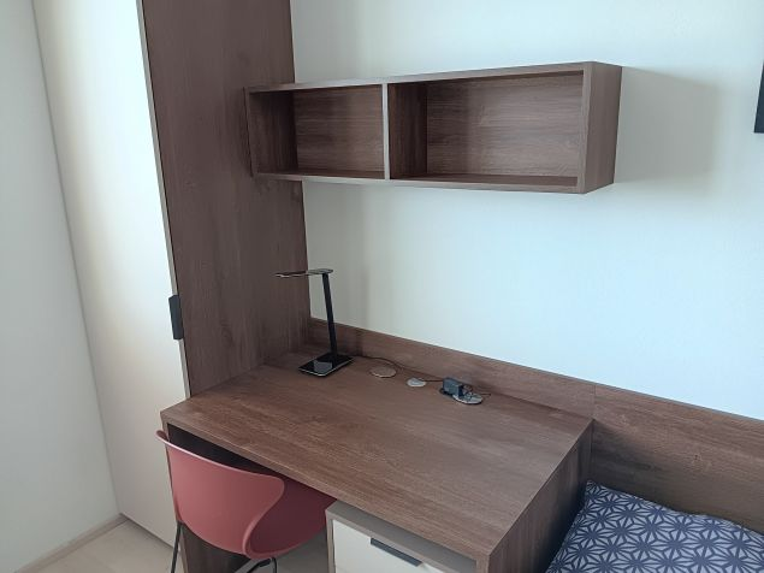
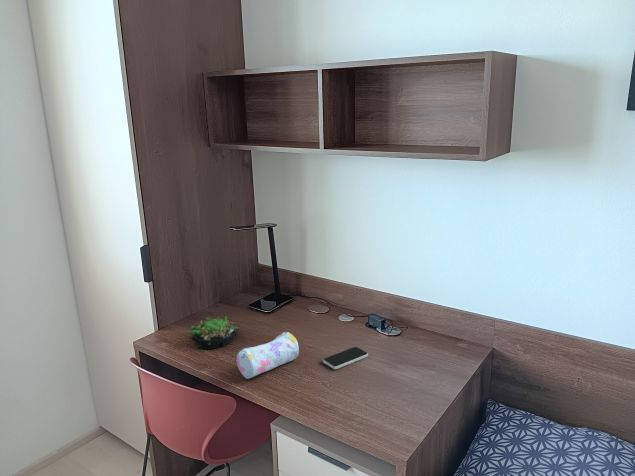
+ pencil case (268, 354)
+ succulent plant (213, 329)
+ smartphone (345, 357)
